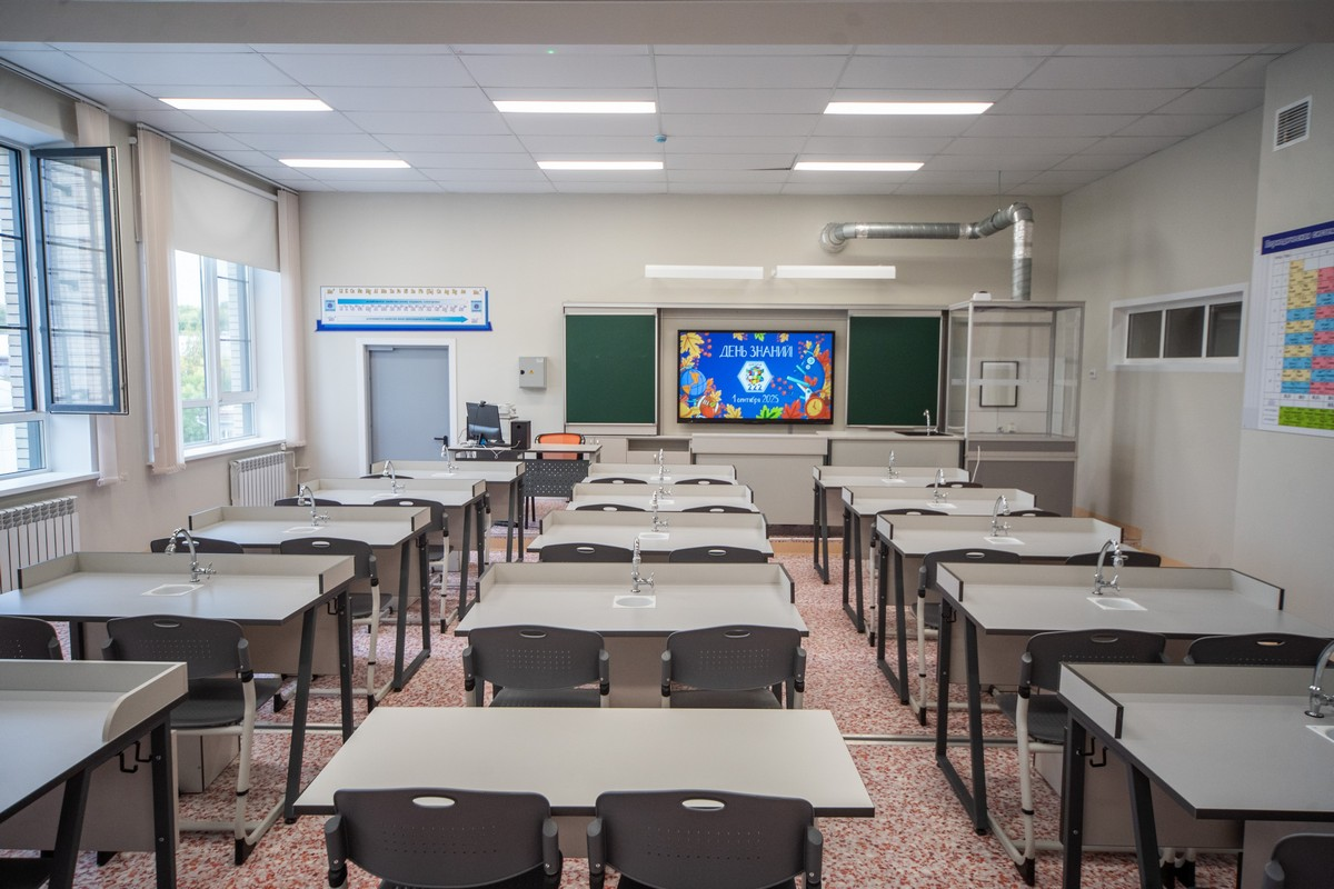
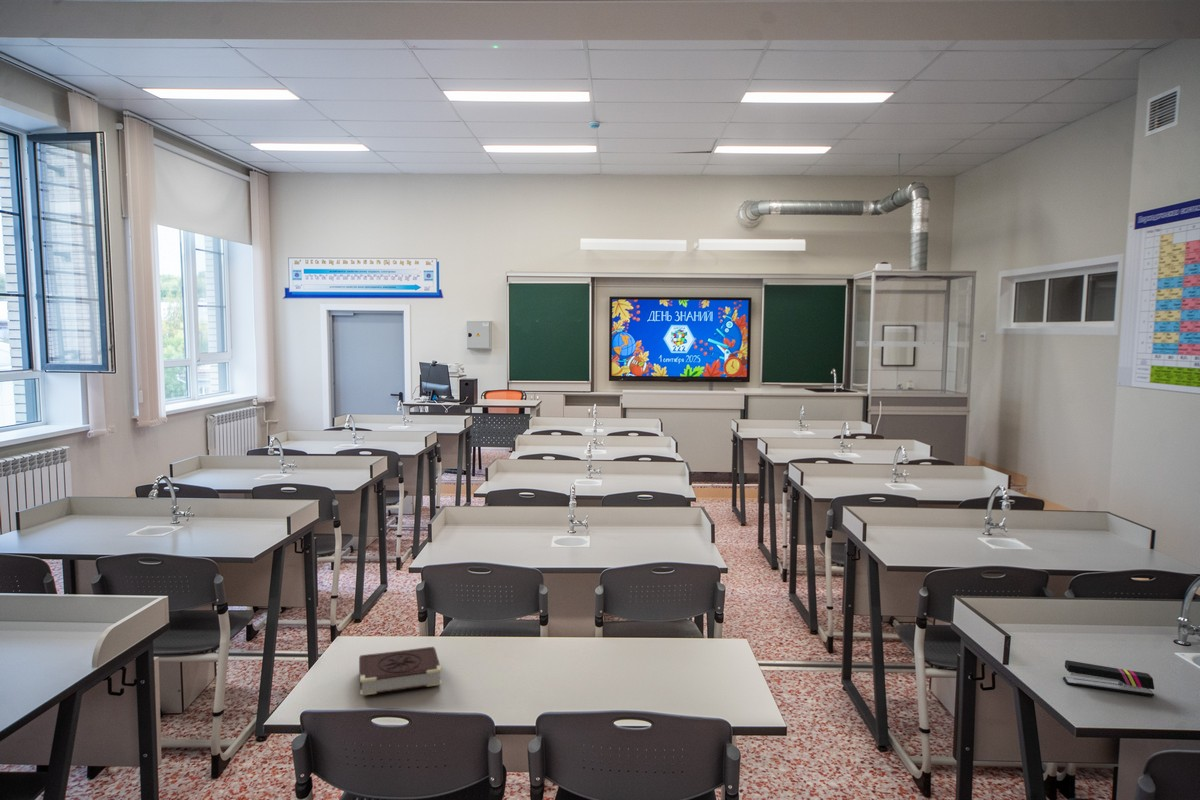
+ stapler (1108, 677)
+ book (399, 668)
